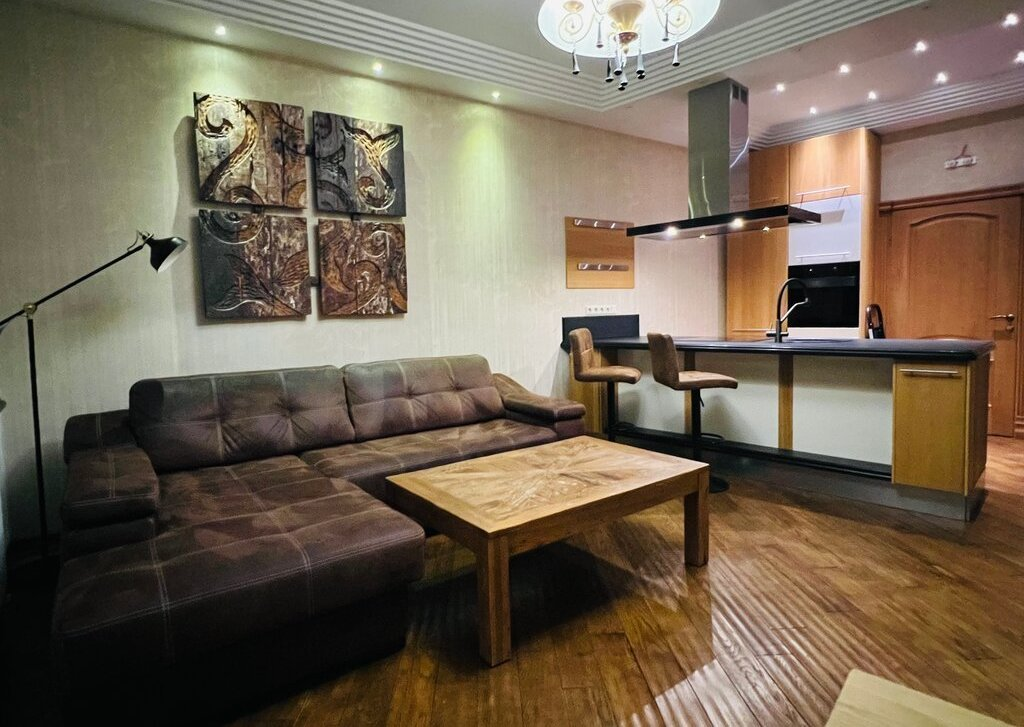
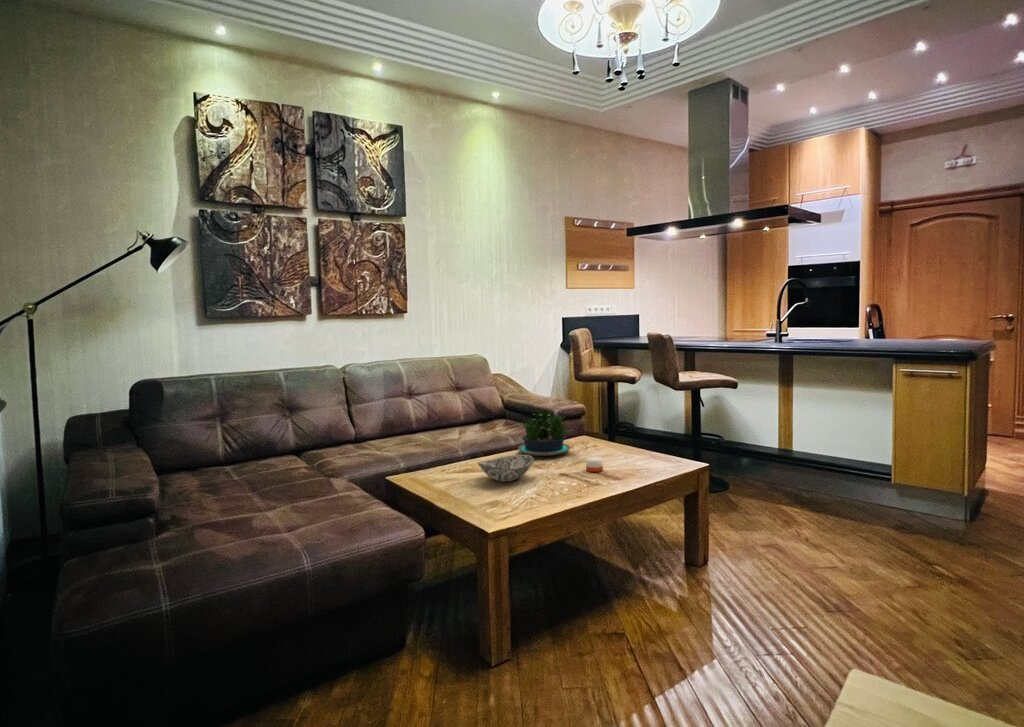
+ candle (594, 458)
+ potted plant (548, 431)
+ decorative bowl (506, 469)
